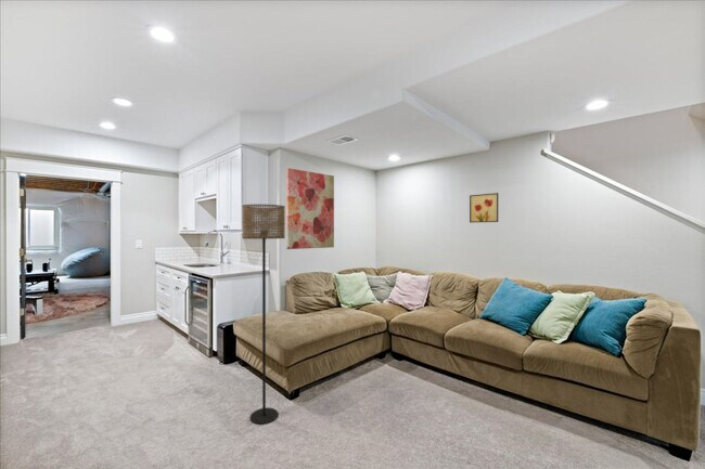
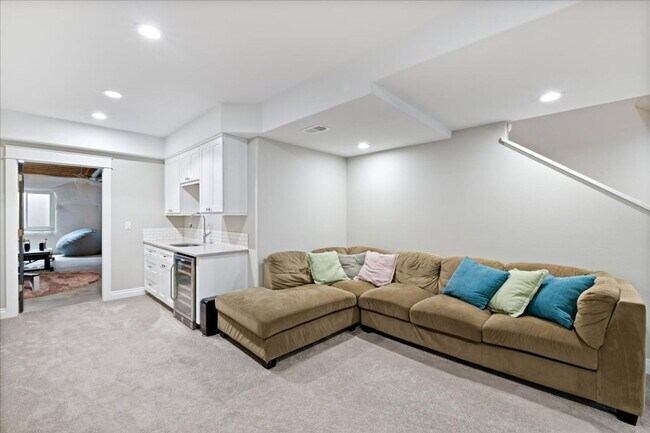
- wall art (311, 210)
- wall art (484, 208)
- floor lamp (264, 311)
